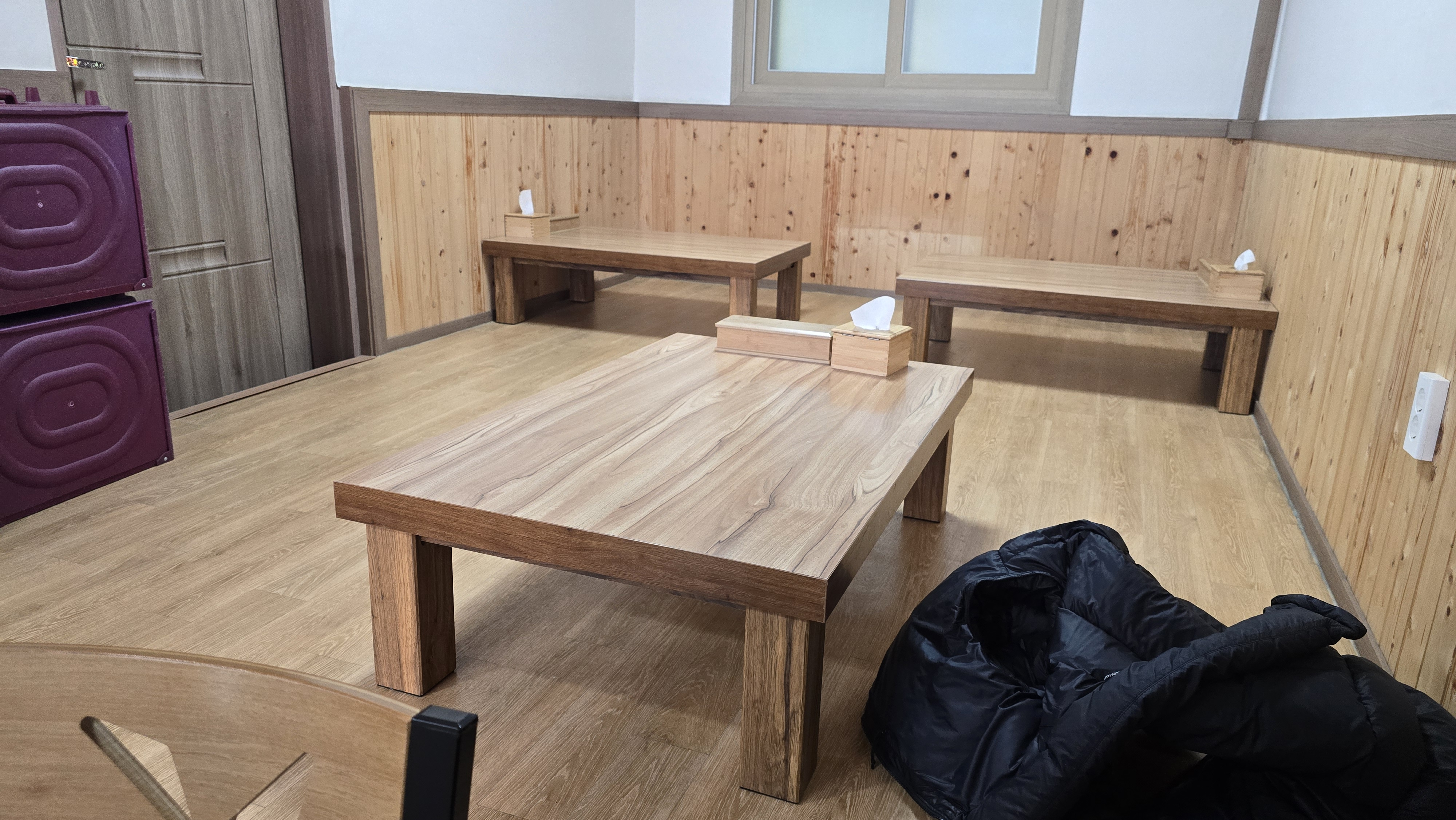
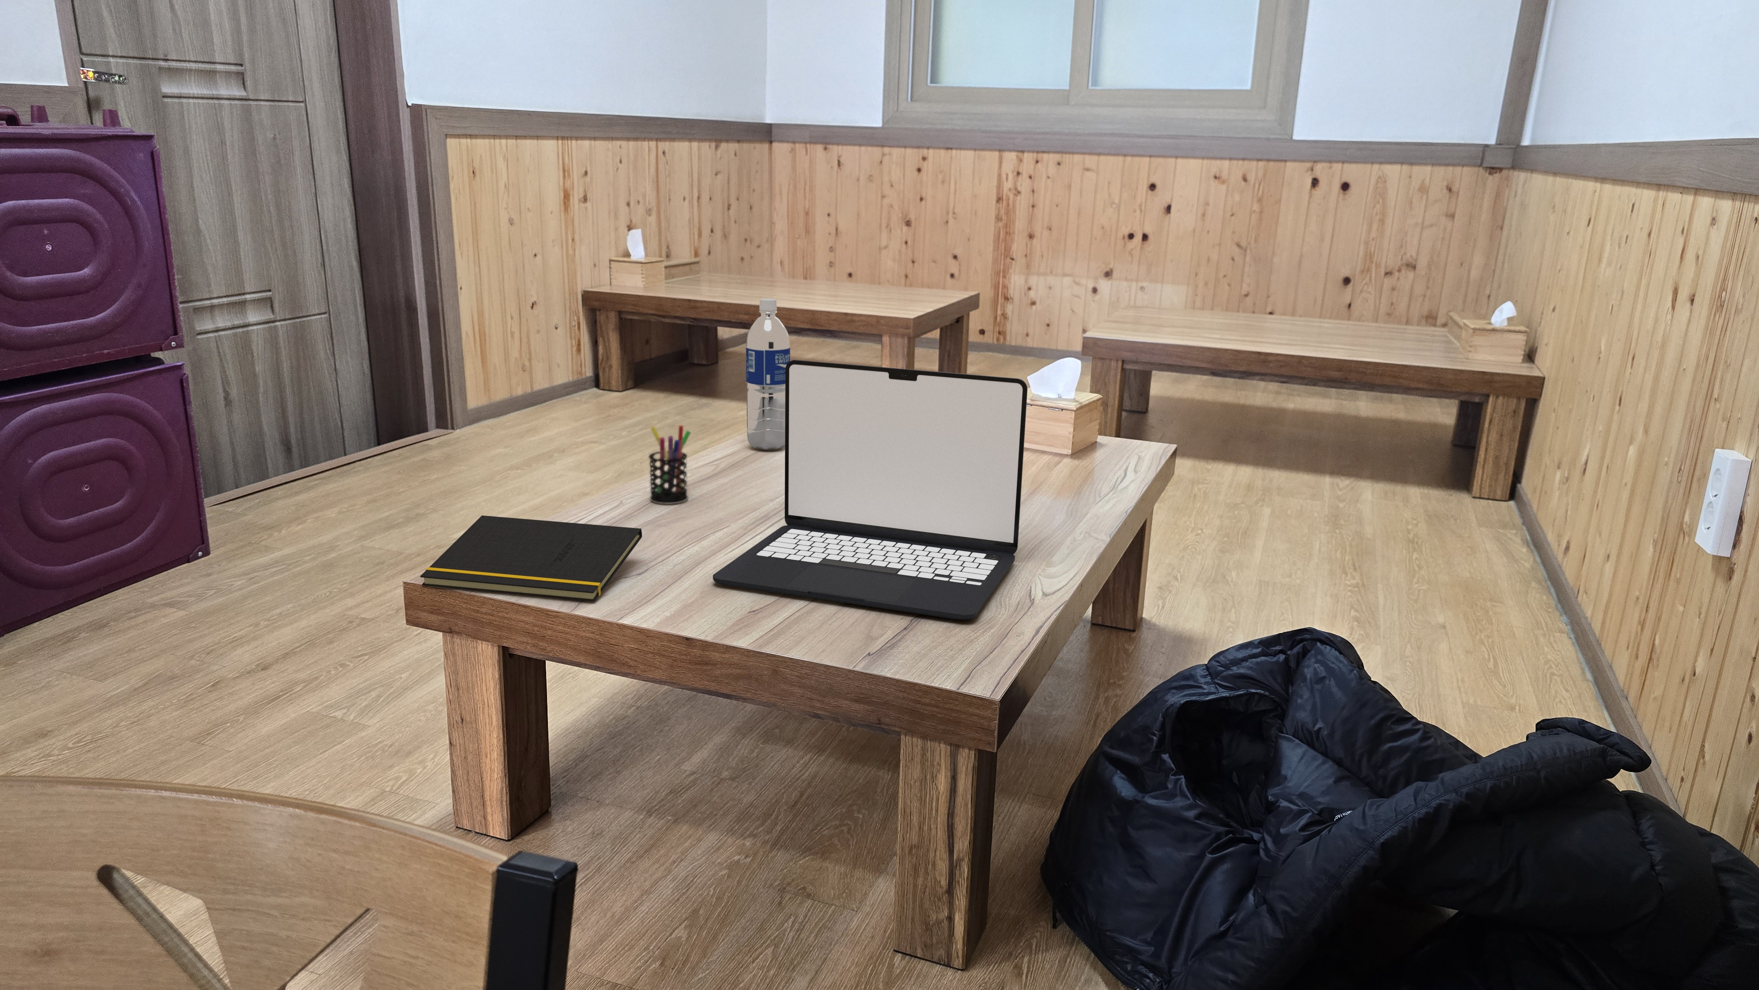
+ water bottle (768, 374)
+ notepad (535, 555)
+ laptop (871, 481)
+ pen holder (673, 460)
